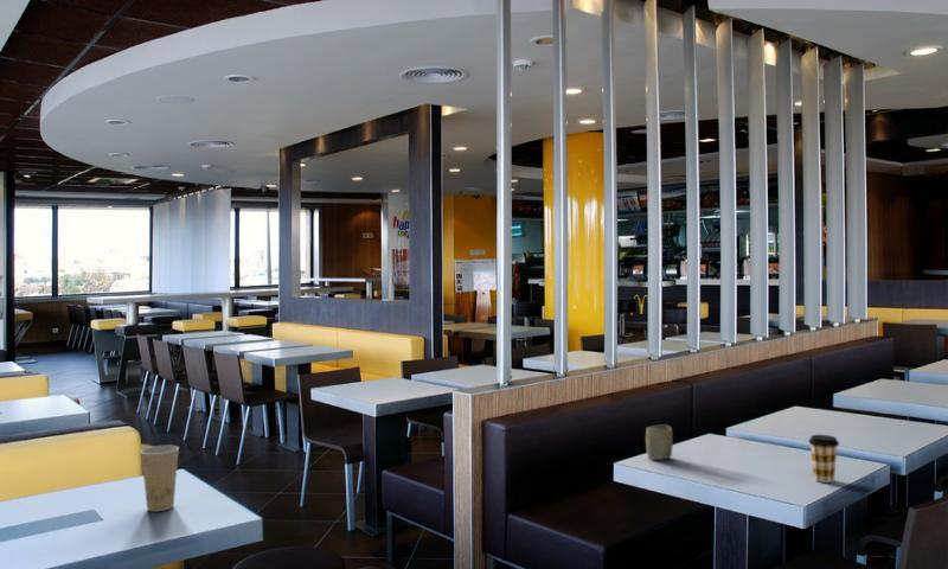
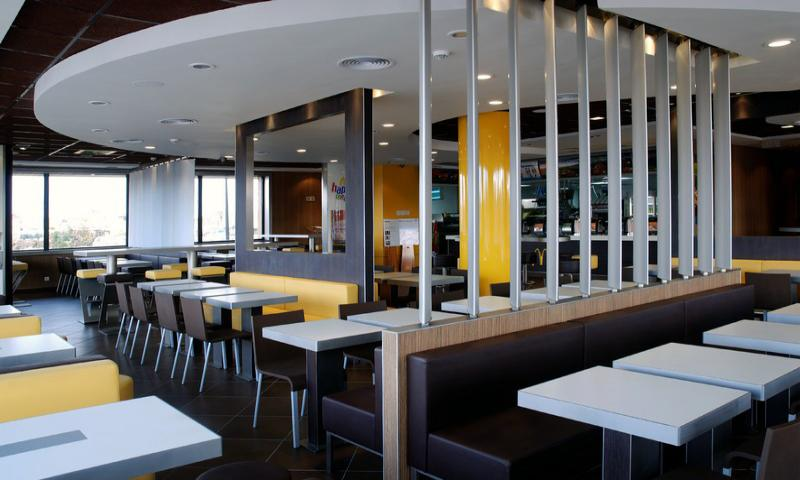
- coffee cup (824, 458)
- paper cup (160, 478)
- cup (659, 442)
